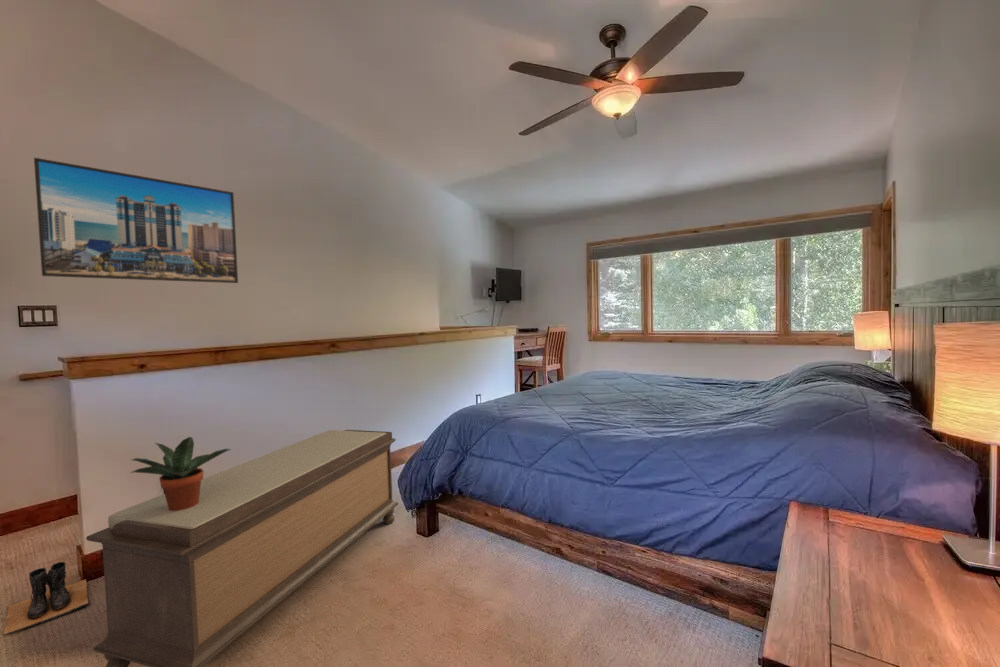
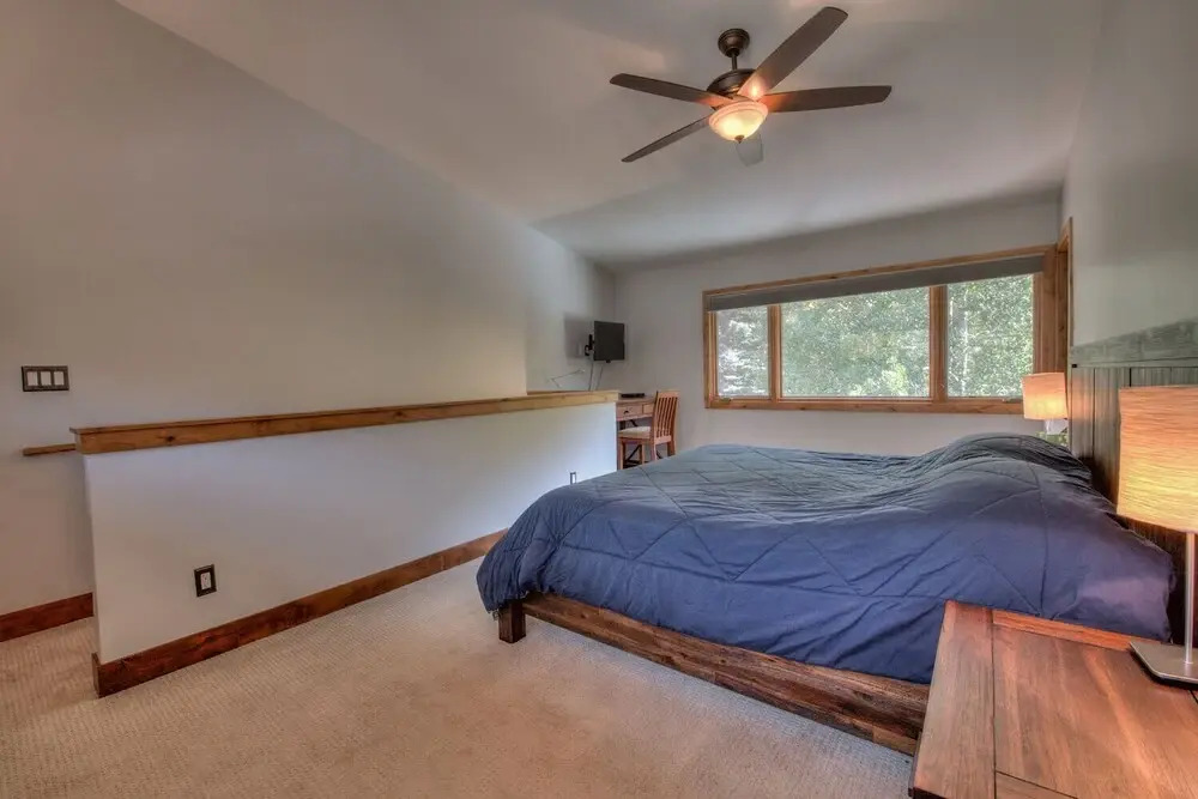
- boots (45, 589)
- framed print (149, 228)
- potted plant (181, 469)
- bench (285, 520)
